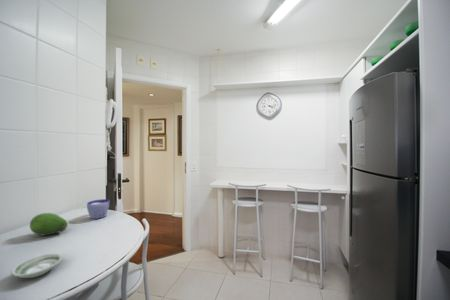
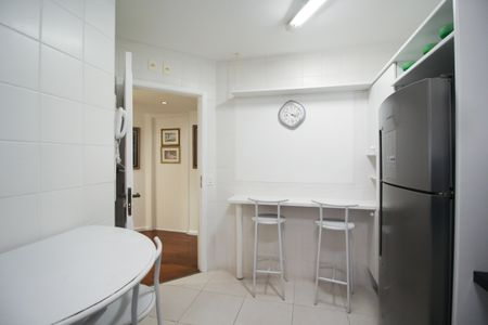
- saucer (38, 267)
- fruit (49, 223)
- cup (97, 208)
